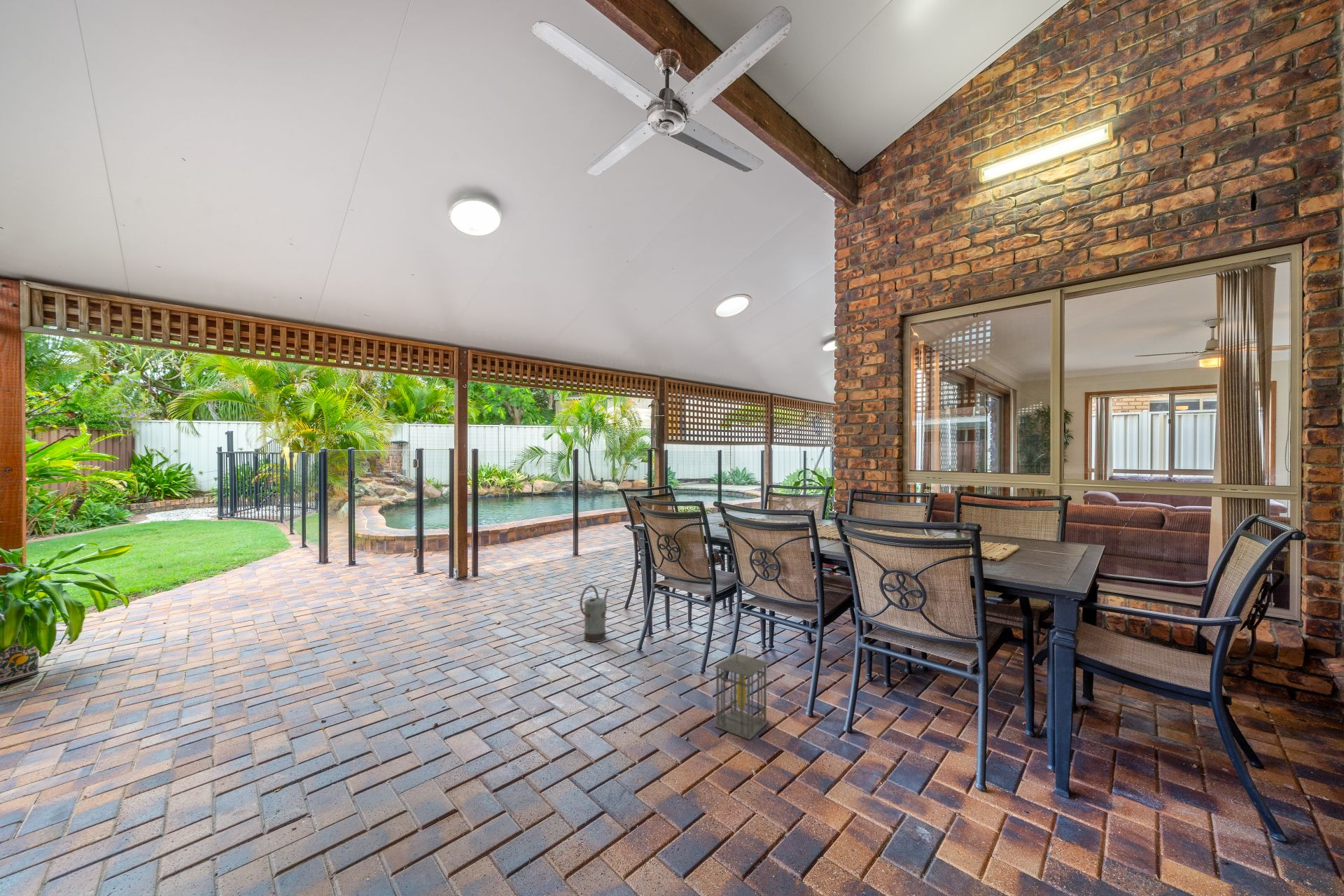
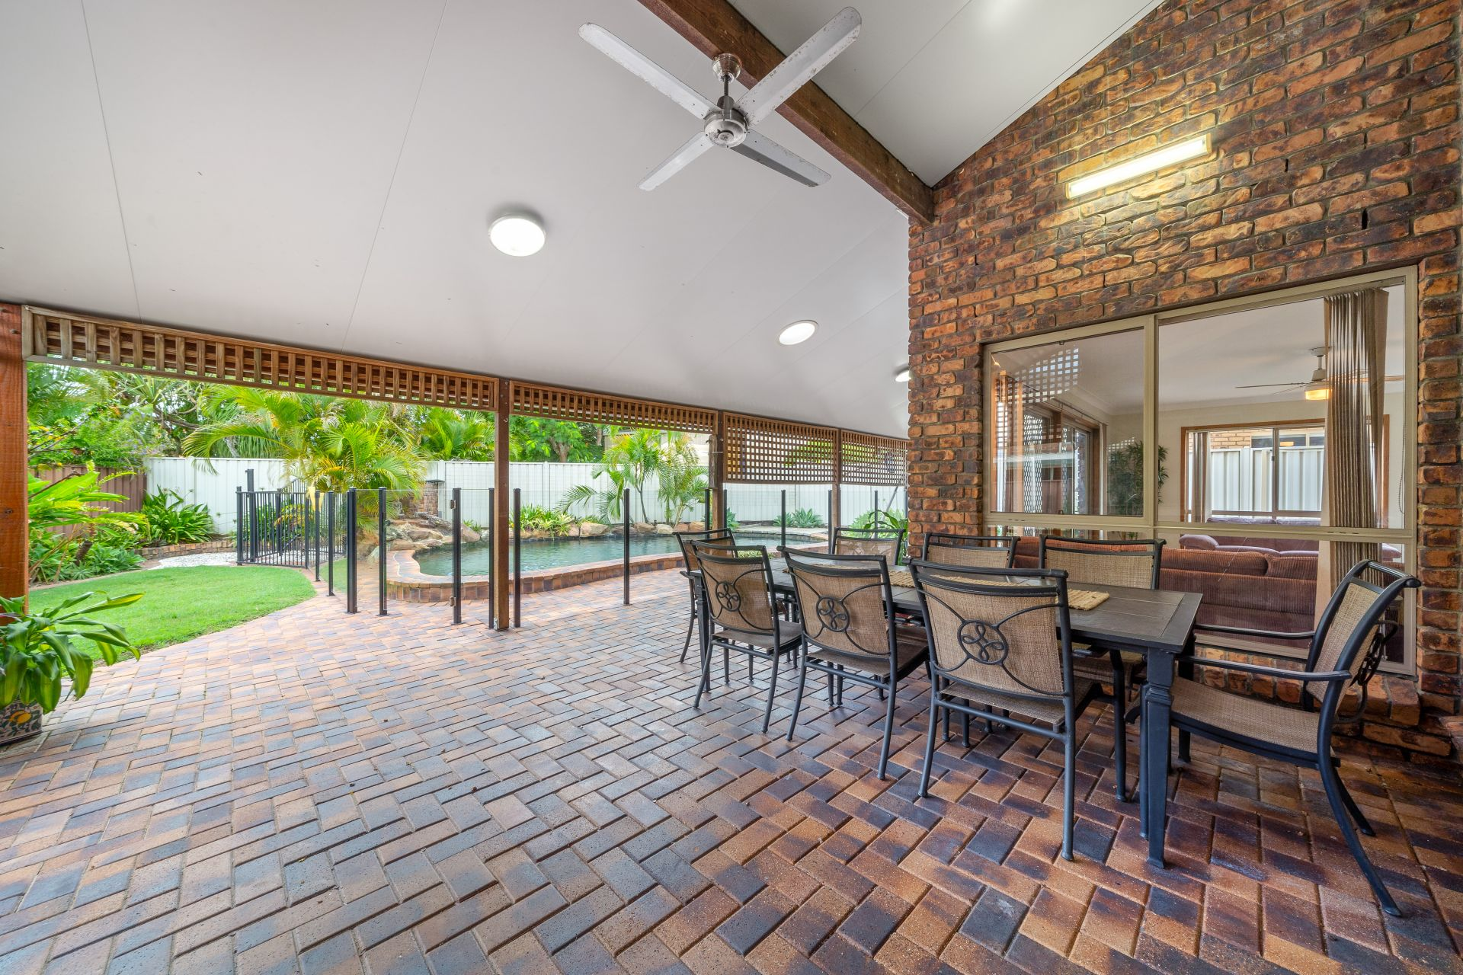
- lantern (741, 684)
- watering can (595, 610)
